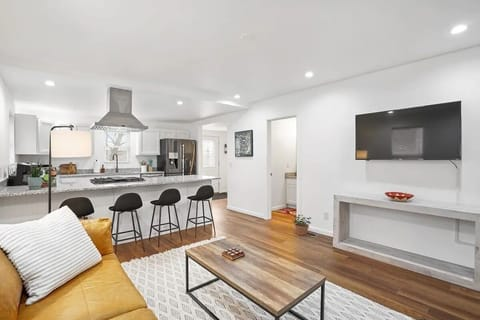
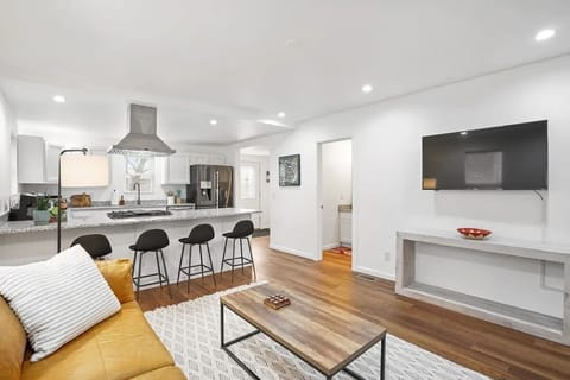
- potted plant (303, 225)
